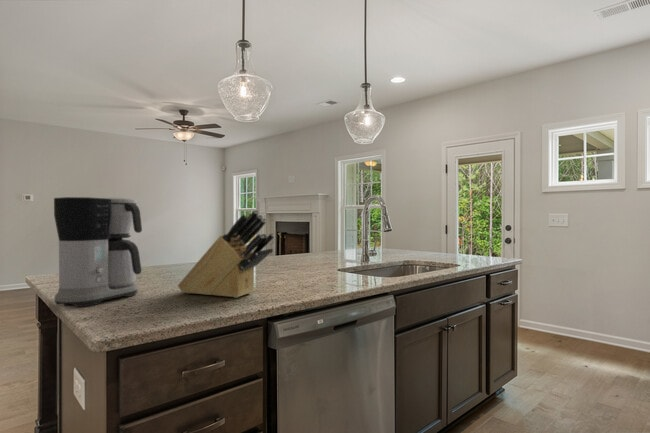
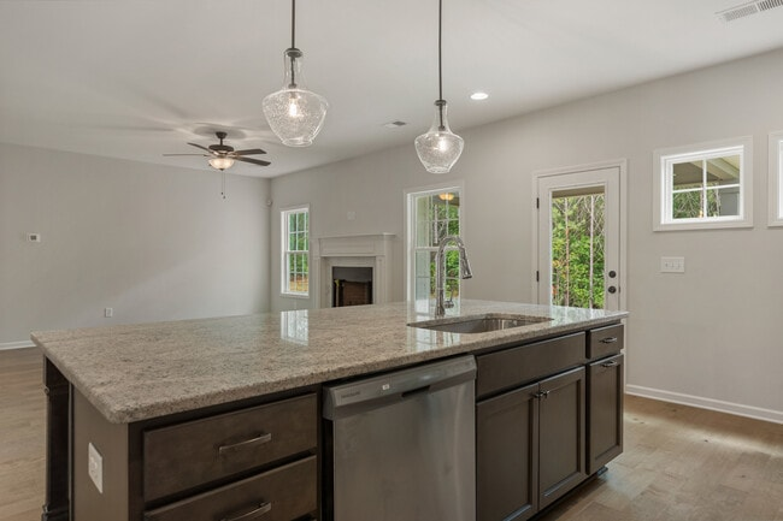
- knife block (226, 251)
- coffee maker (103, 248)
